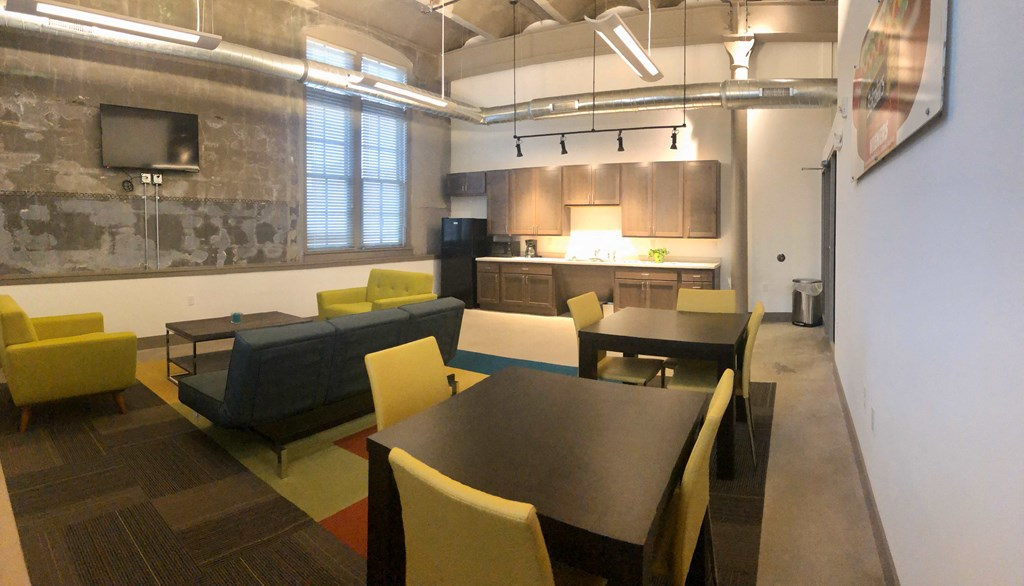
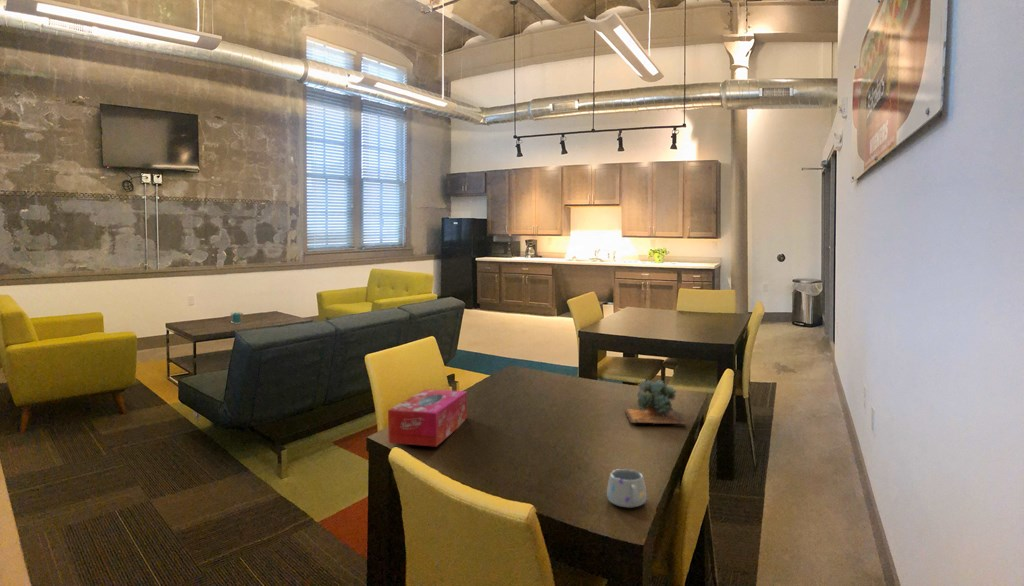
+ mug (628, 491)
+ succulent plant (650, 397)
+ tissue box (430, 415)
